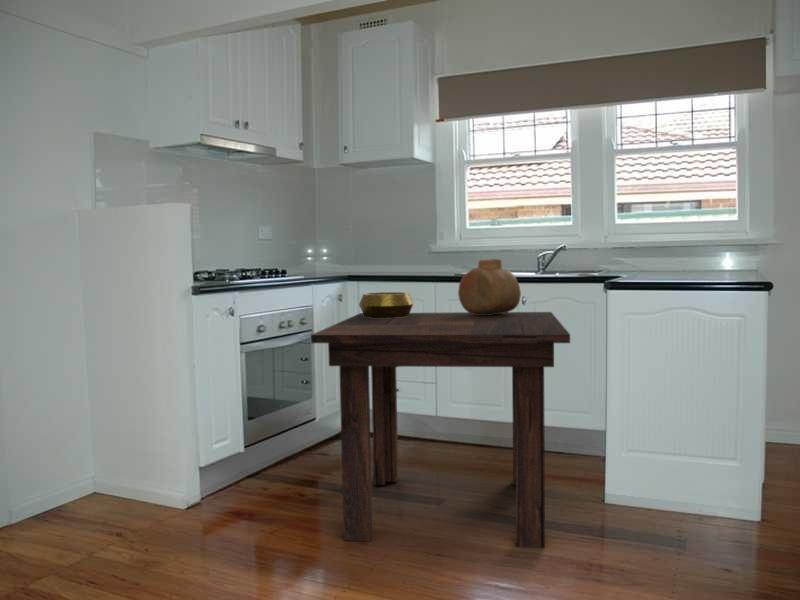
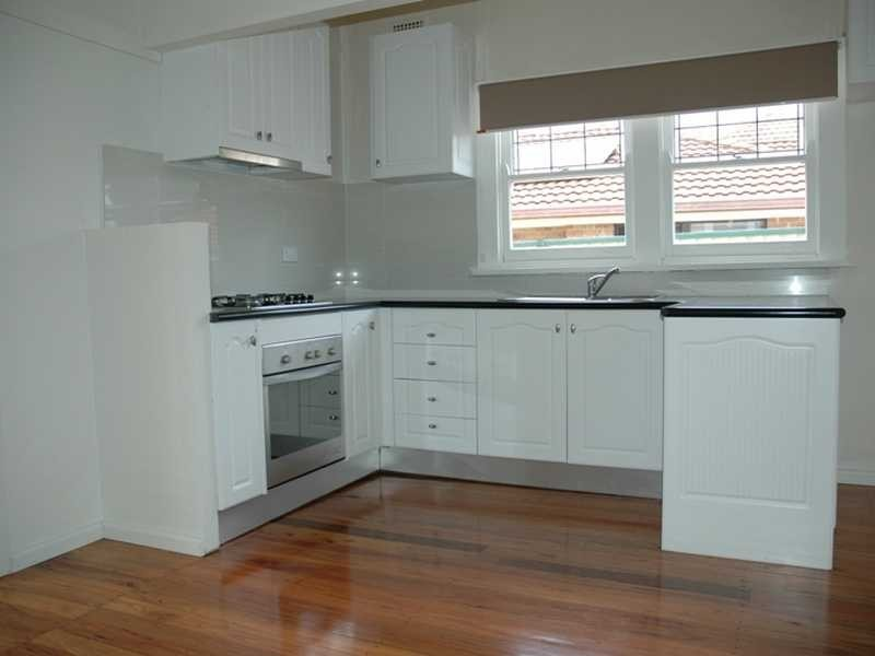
- vase (489, 286)
- decorative bowl (386, 304)
- dining table (448, 366)
